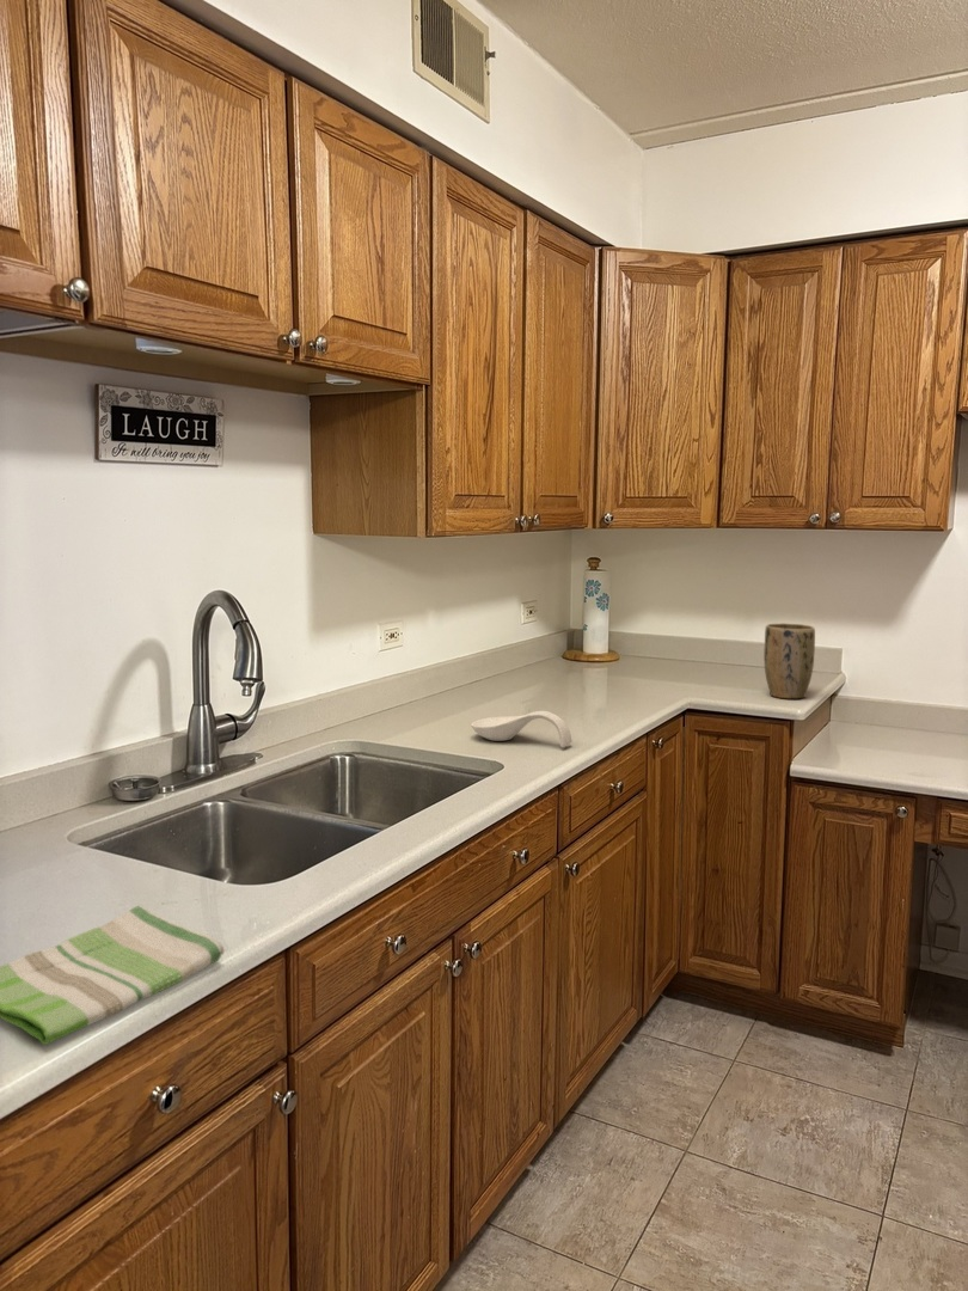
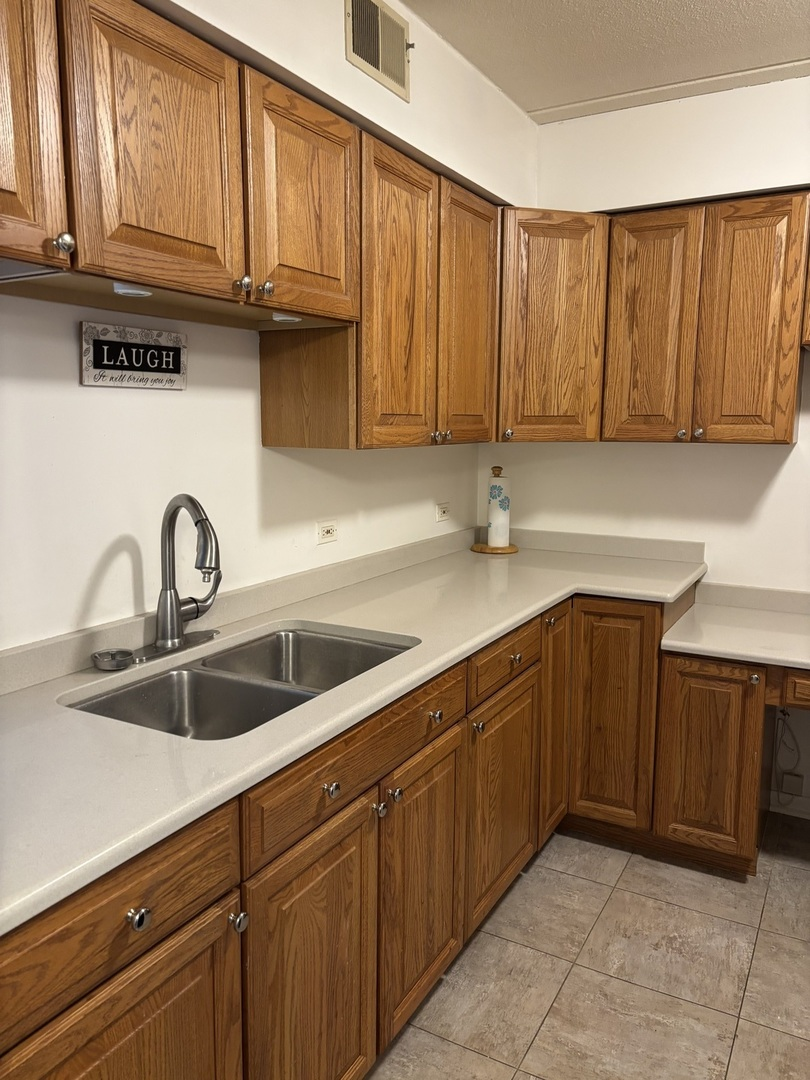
- plant pot (788, 660)
- spoon rest (520, 724)
- dish towel (98, 966)
